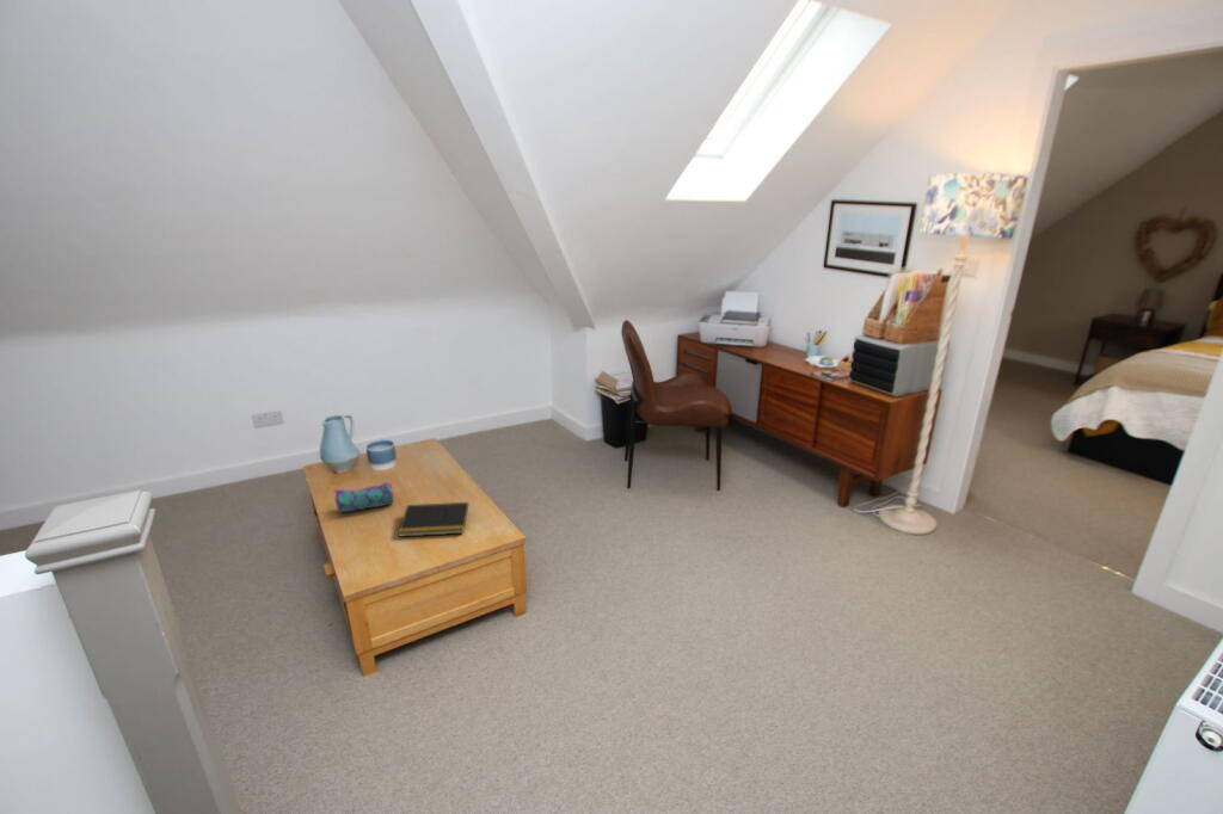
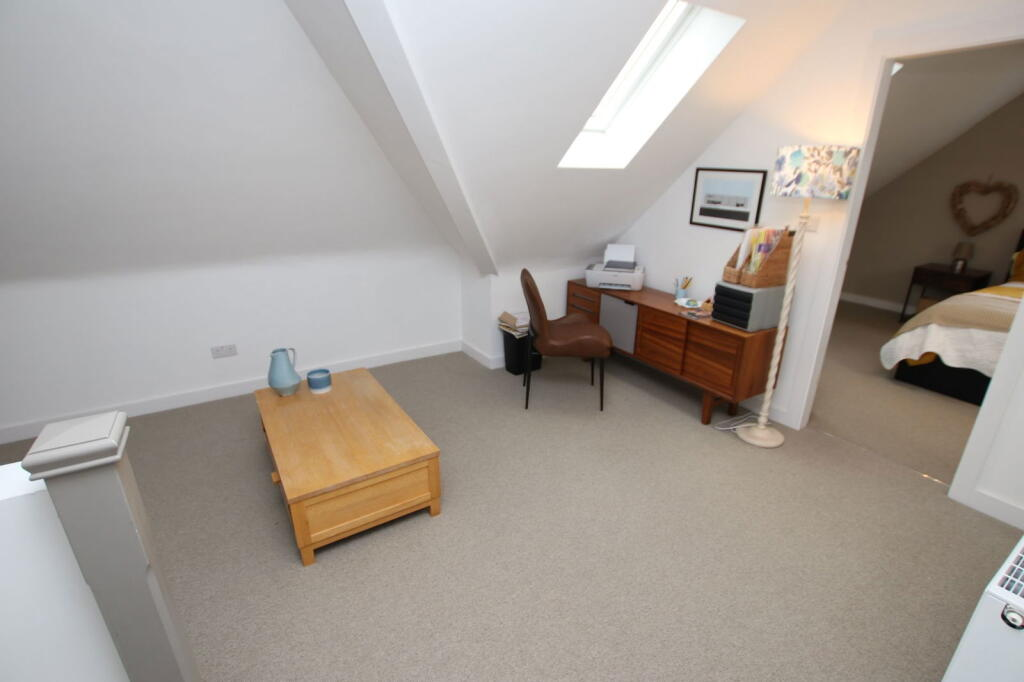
- pencil case (364, 497)
- notepad (434, 518)
